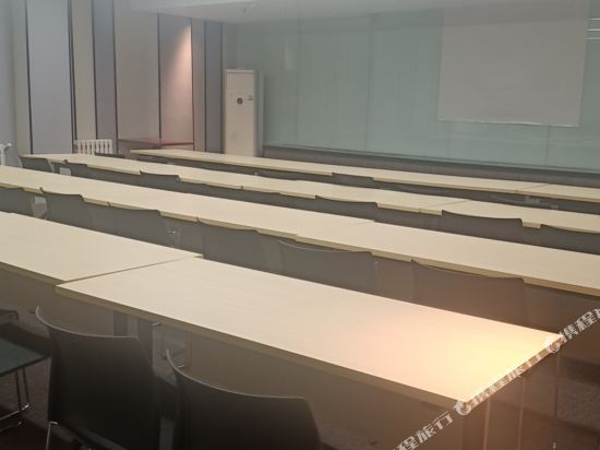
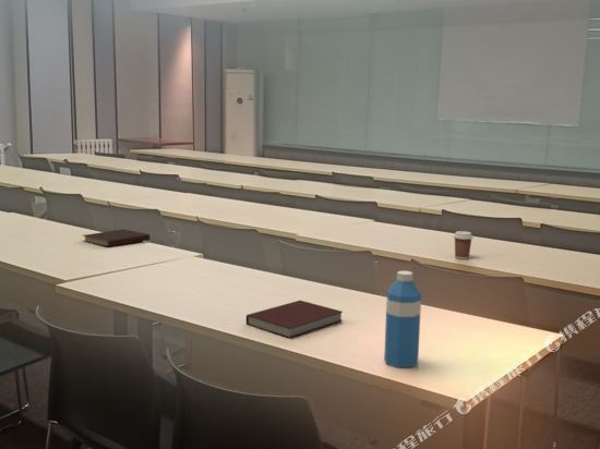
+ notebook (295, 317)
+ coffee cup (463, 244)
+ water bottle (403, 317)
+ notebook (116, 238)
